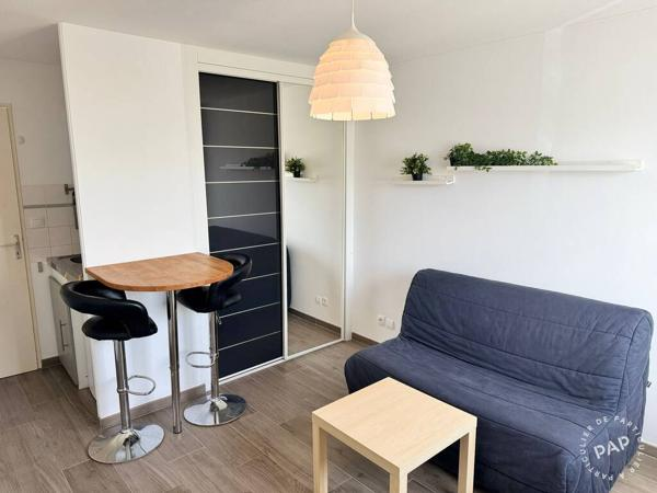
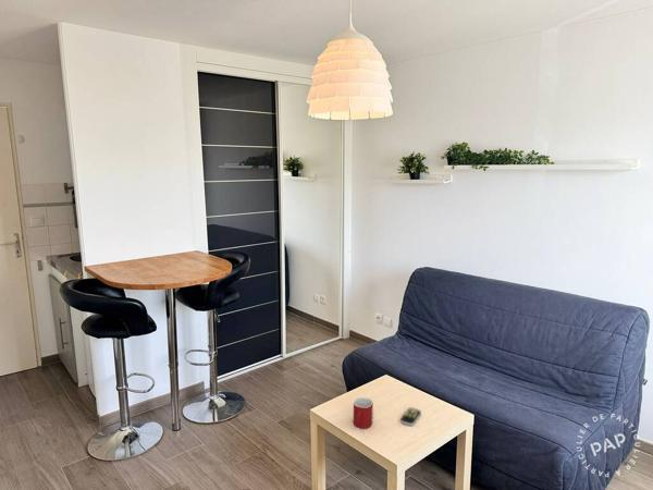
+ remote control (410, 416)
+ mug (361, 414)
